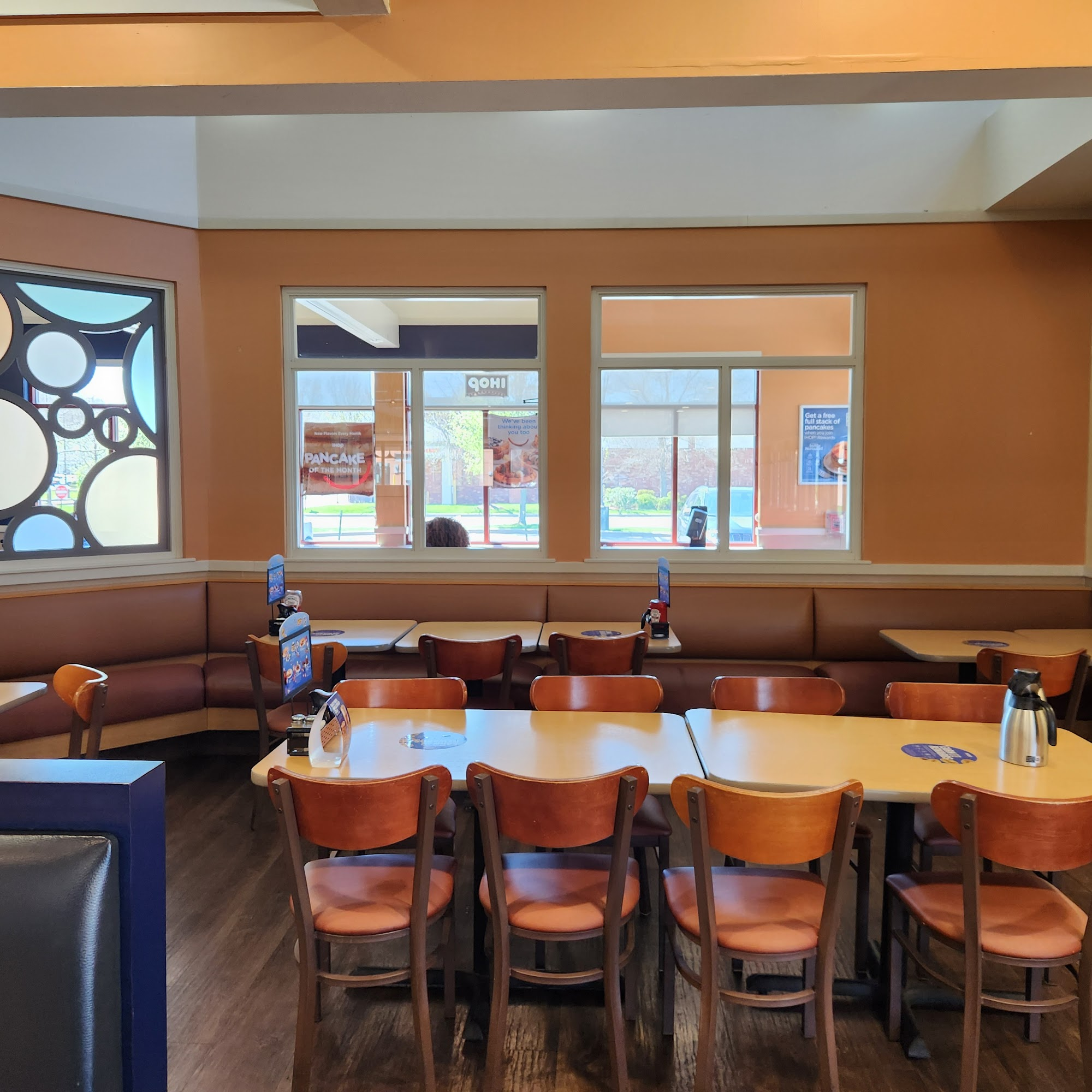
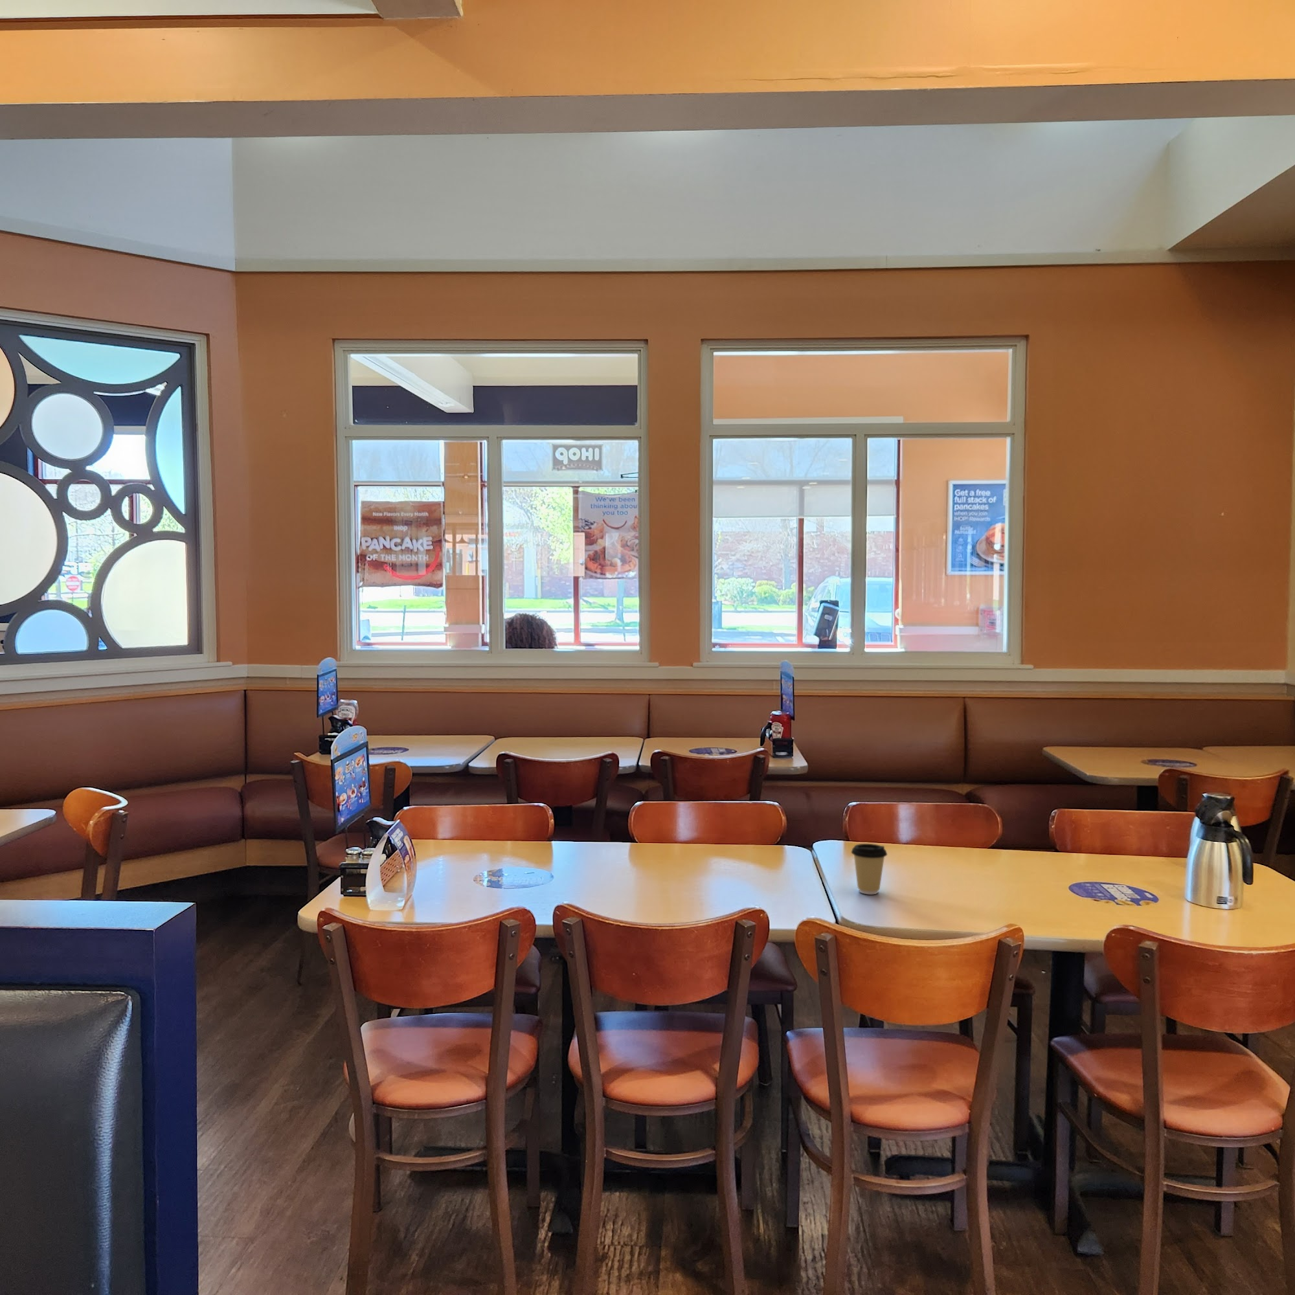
+ coffee cup (869, 868)
